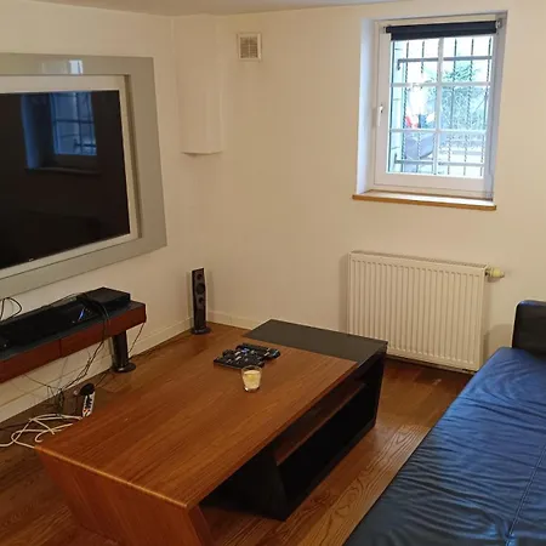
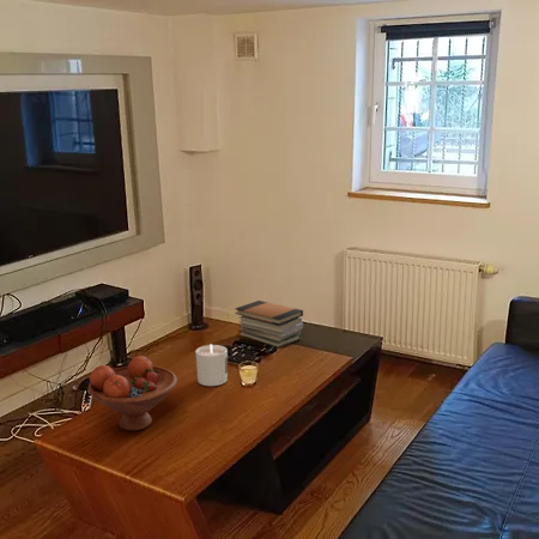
+ candle (211, 362)
+ fruit bowl (133, 394)
+ book stack (270, 323)
